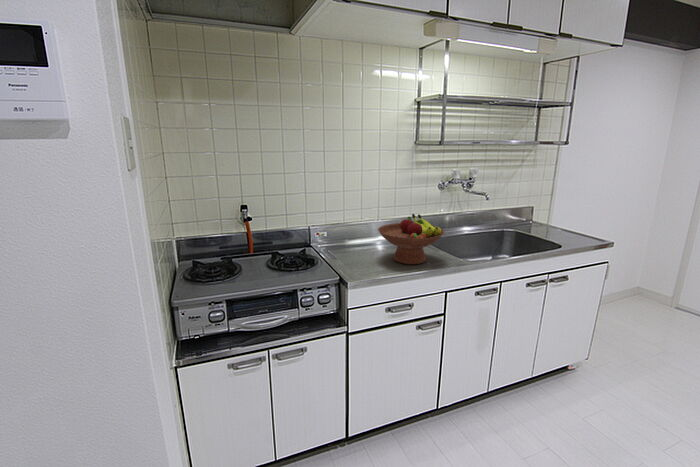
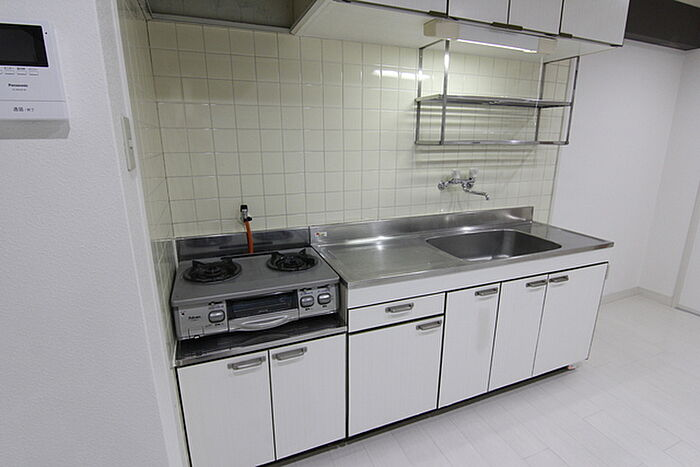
- fruit bowl (410, 239)
